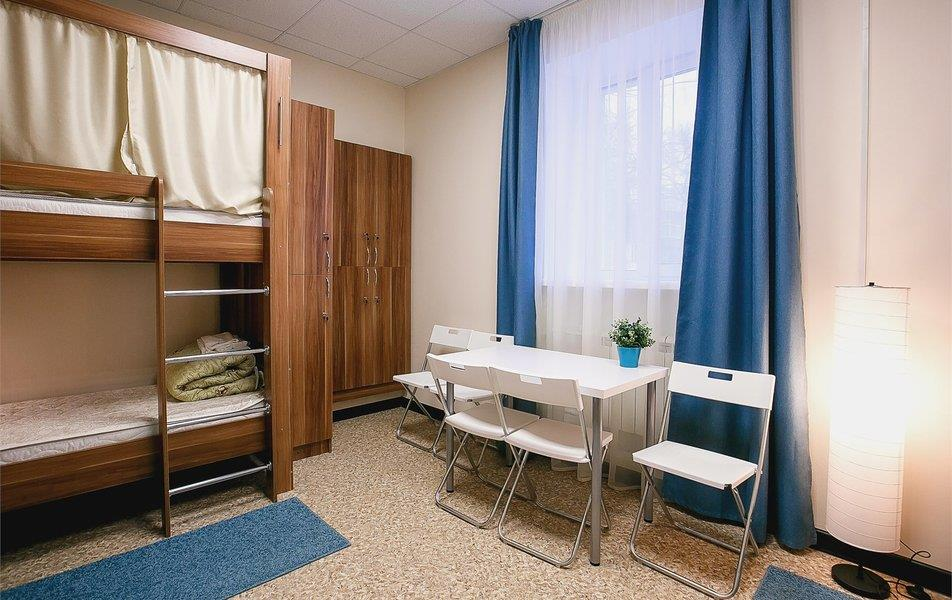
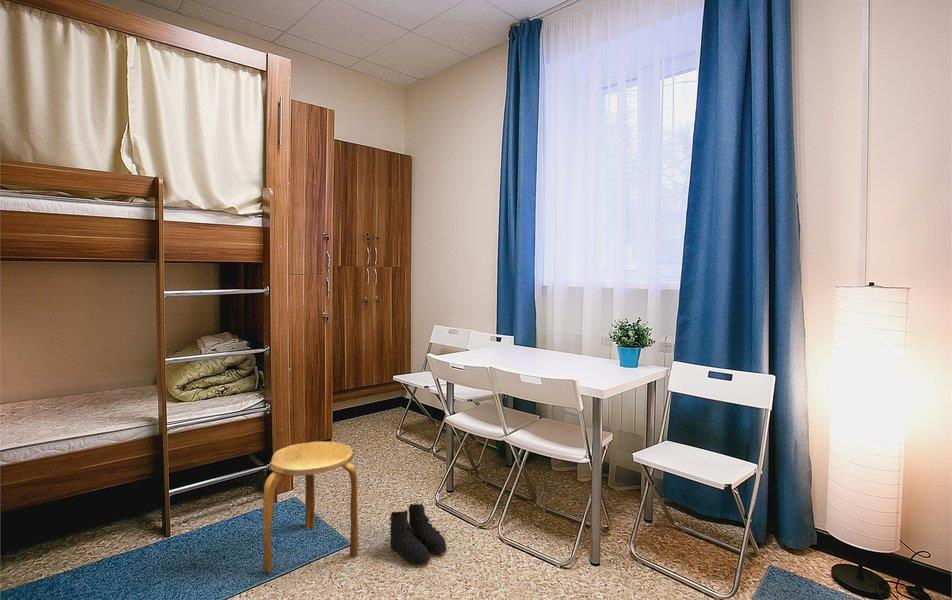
+ stool (307, 502)
+ boots (417, 529)
